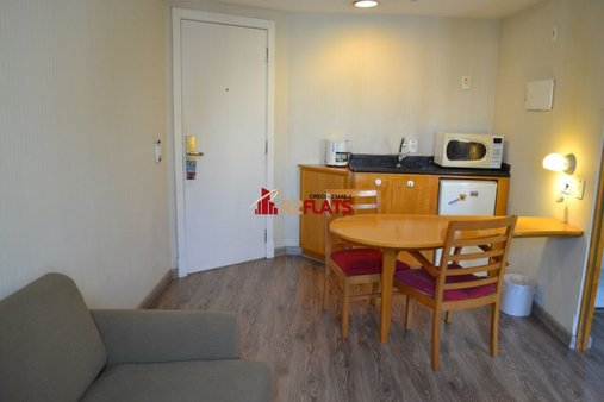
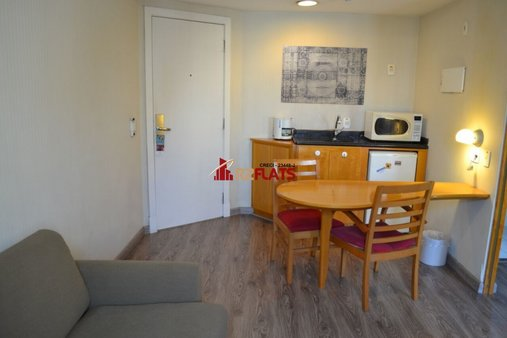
+ wall art (323, 75)
